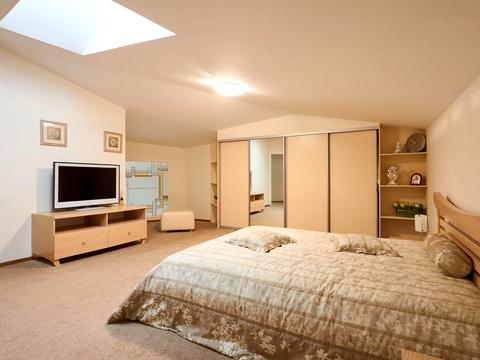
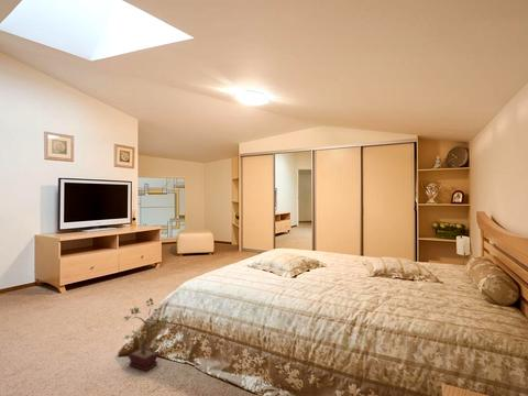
+ potted plant (146, 336)
